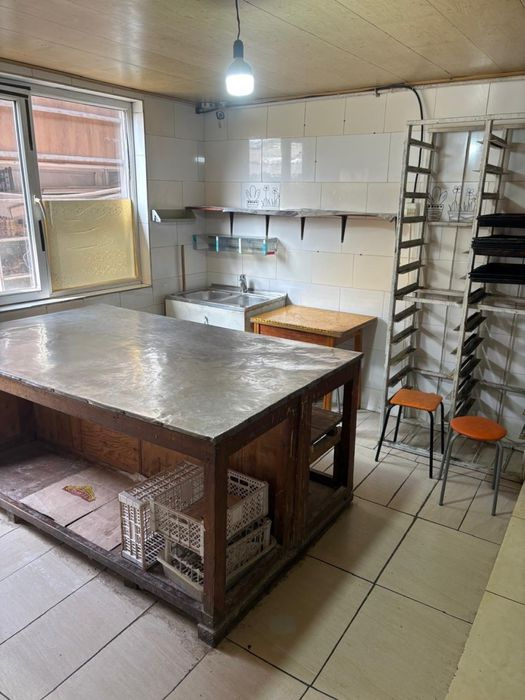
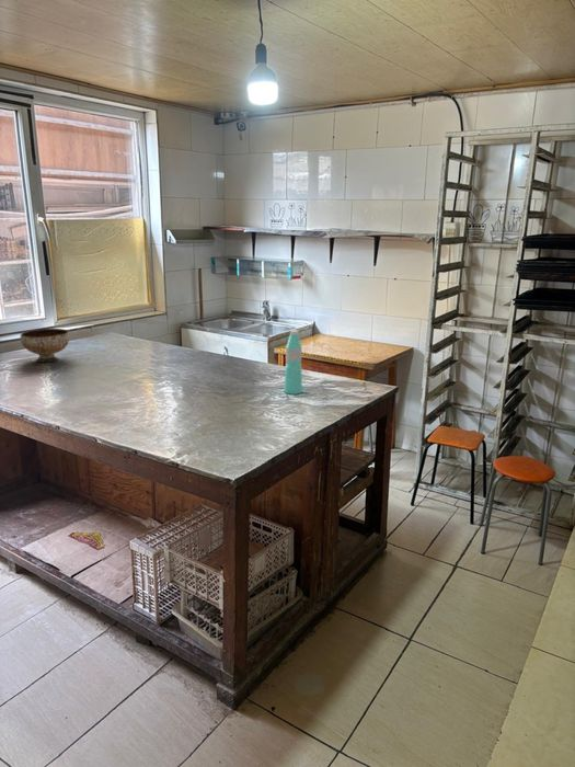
+ water bottle (294, 360)
+ bowl (46, 345)
